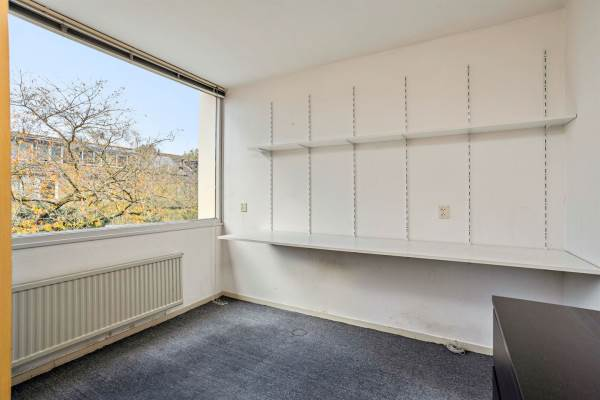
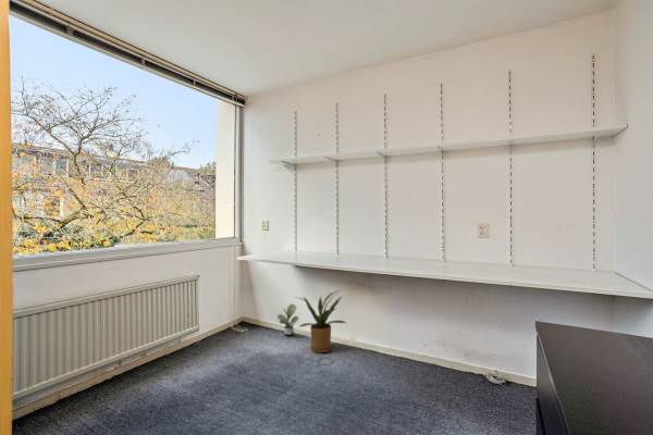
+ potted plant (286, 321)
+ house plant (321, 318)
